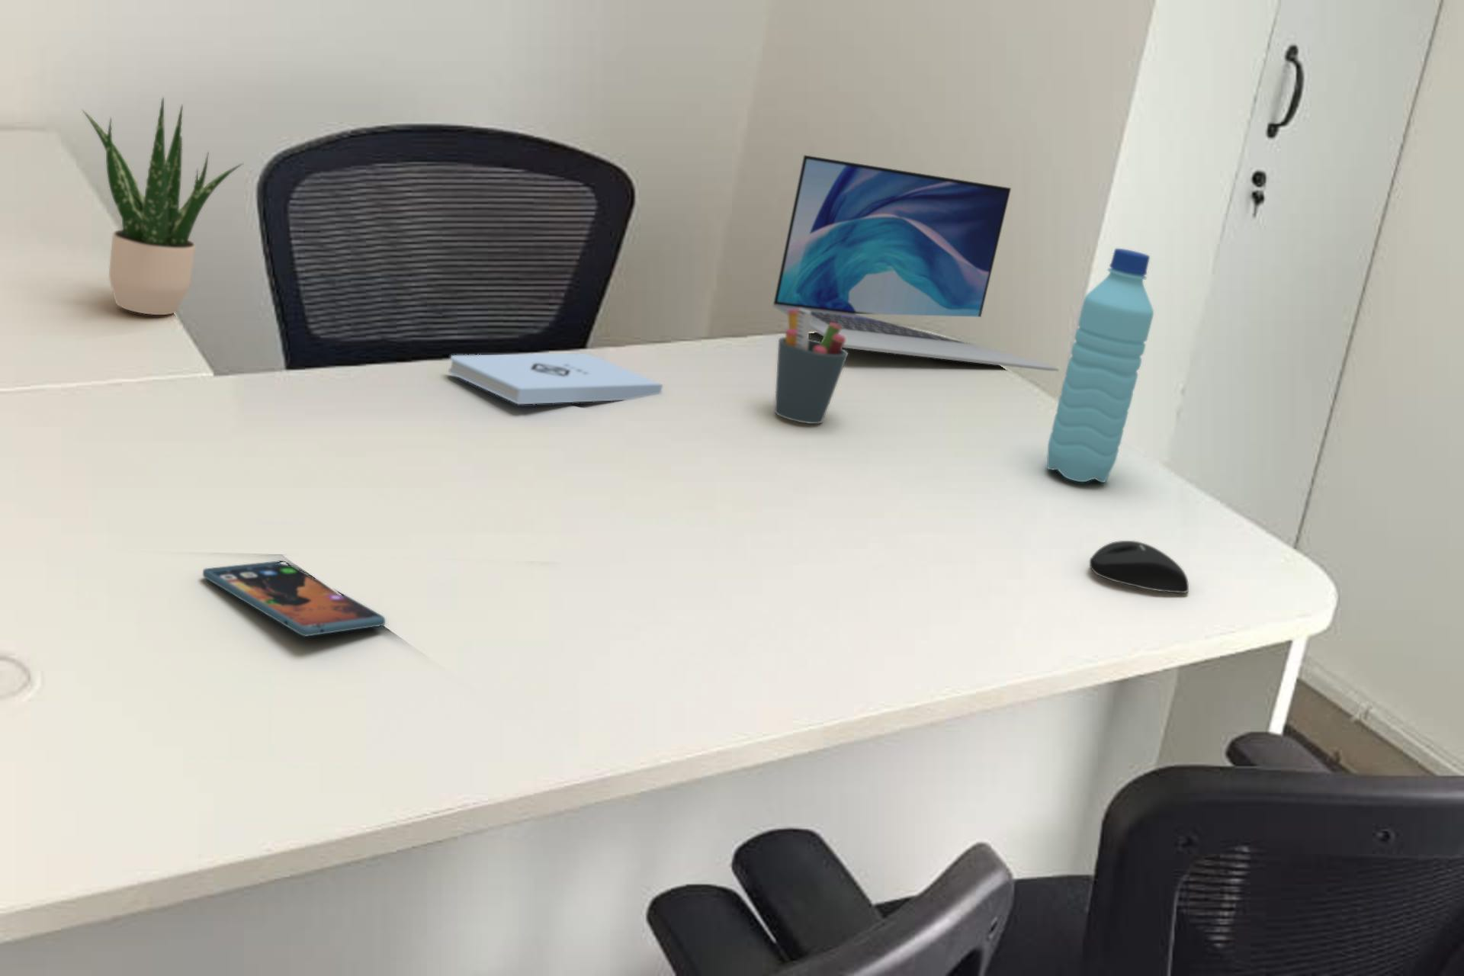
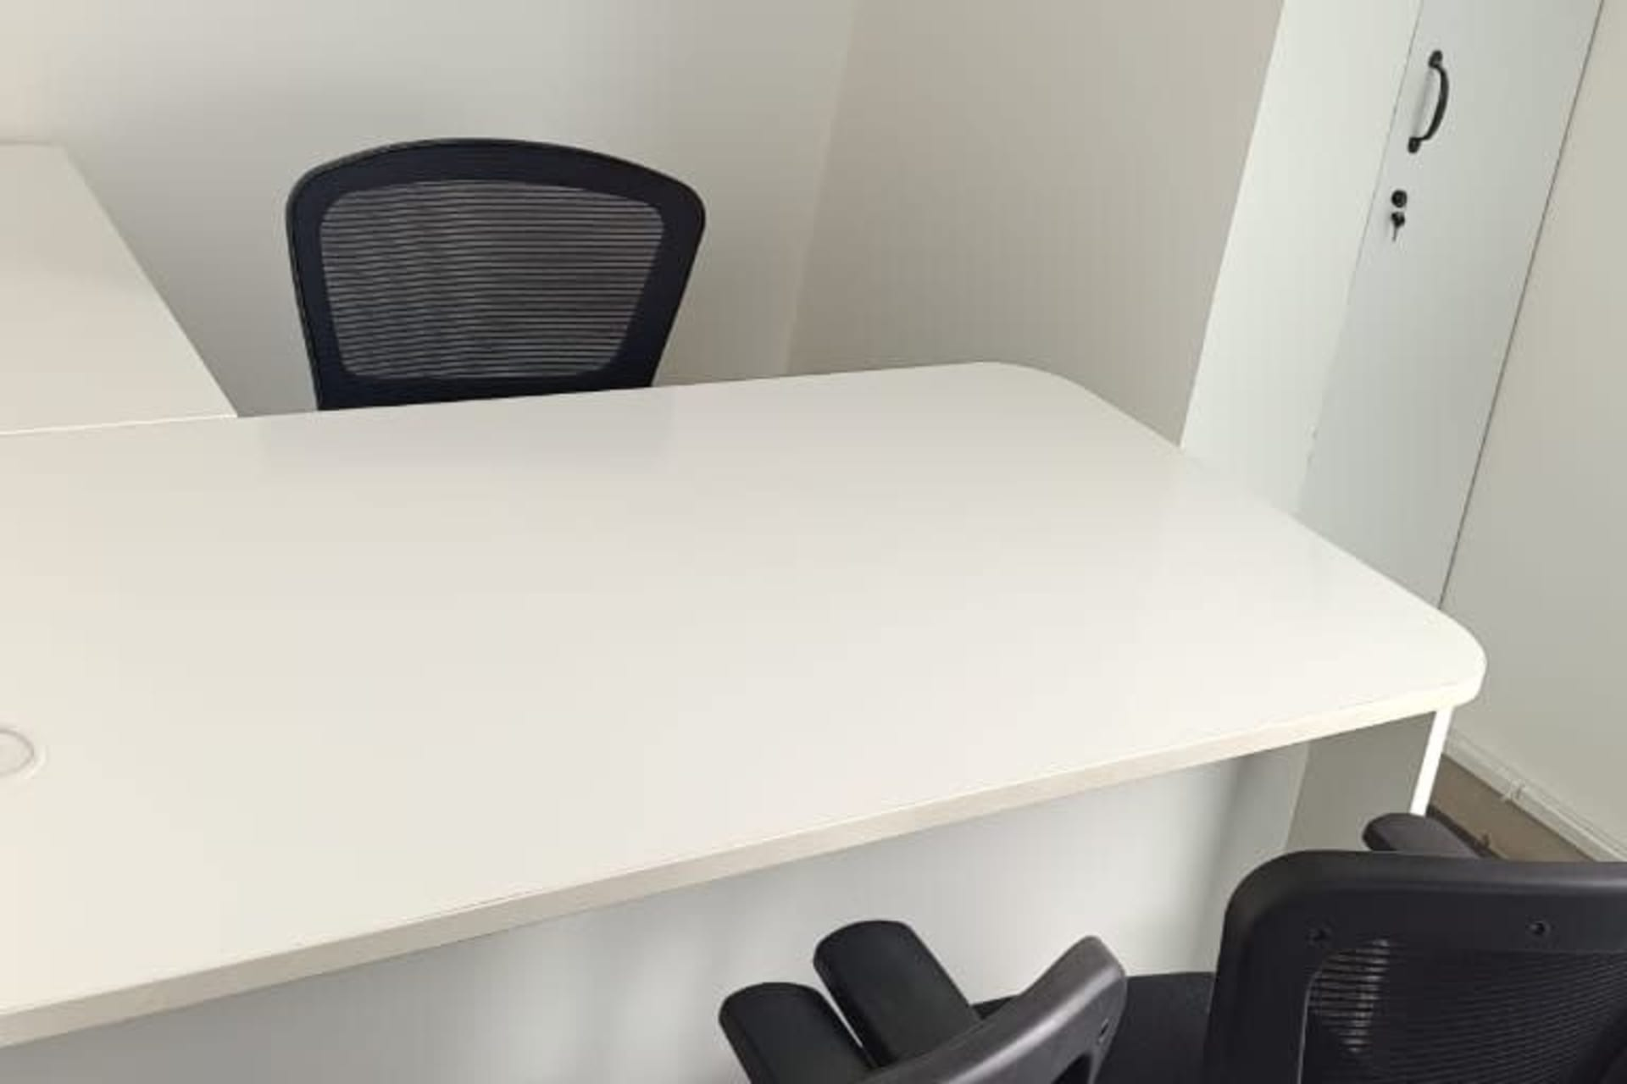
- water bottle (1103, 365)
- smartphone (292, 596)
- laptop (931, 263)
- potted plant (154, 199)
- notepad (554, 377)
- pen holder (809, 362)
- mouse (1143, 563)
